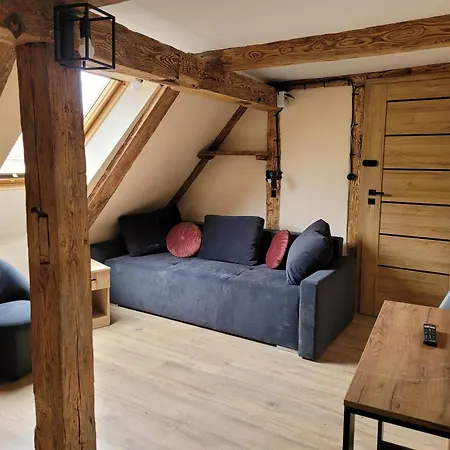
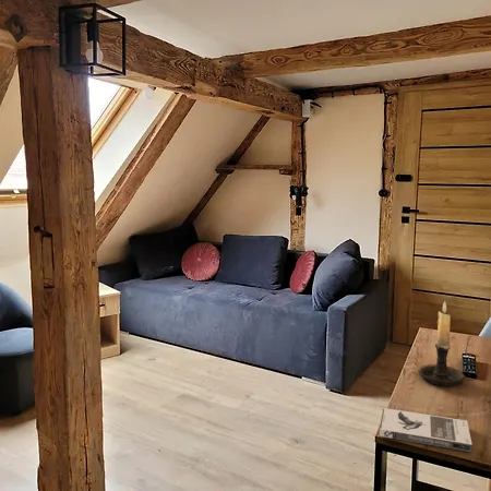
+ candle holder (442, 337)
+ book (423, 428)
